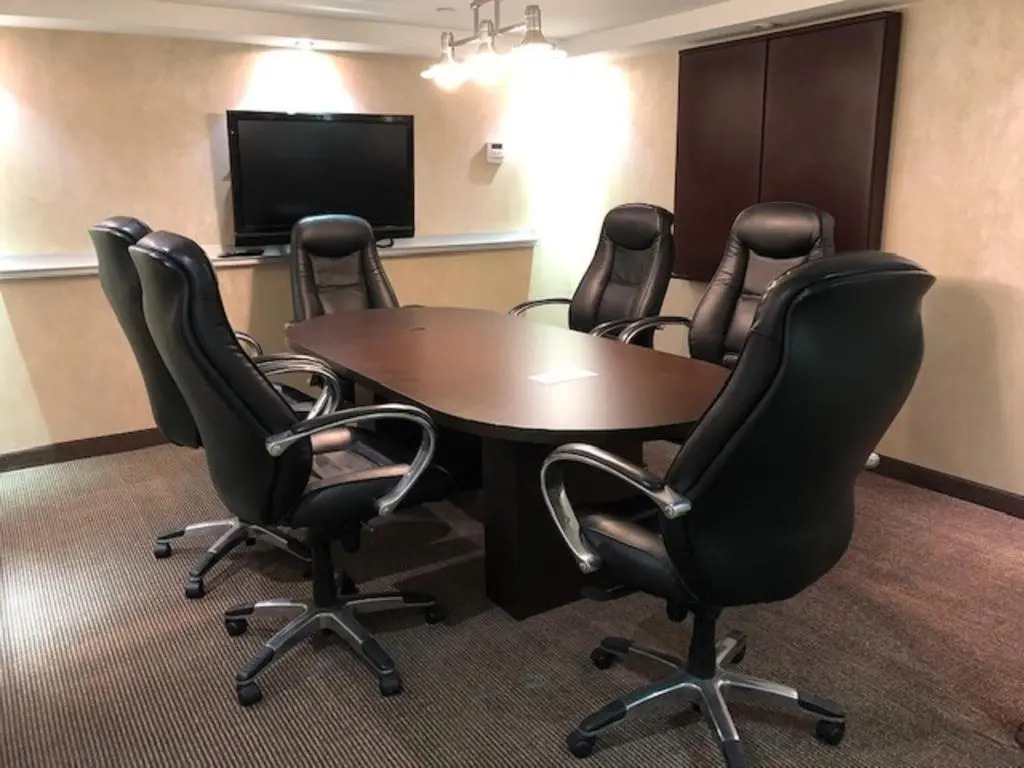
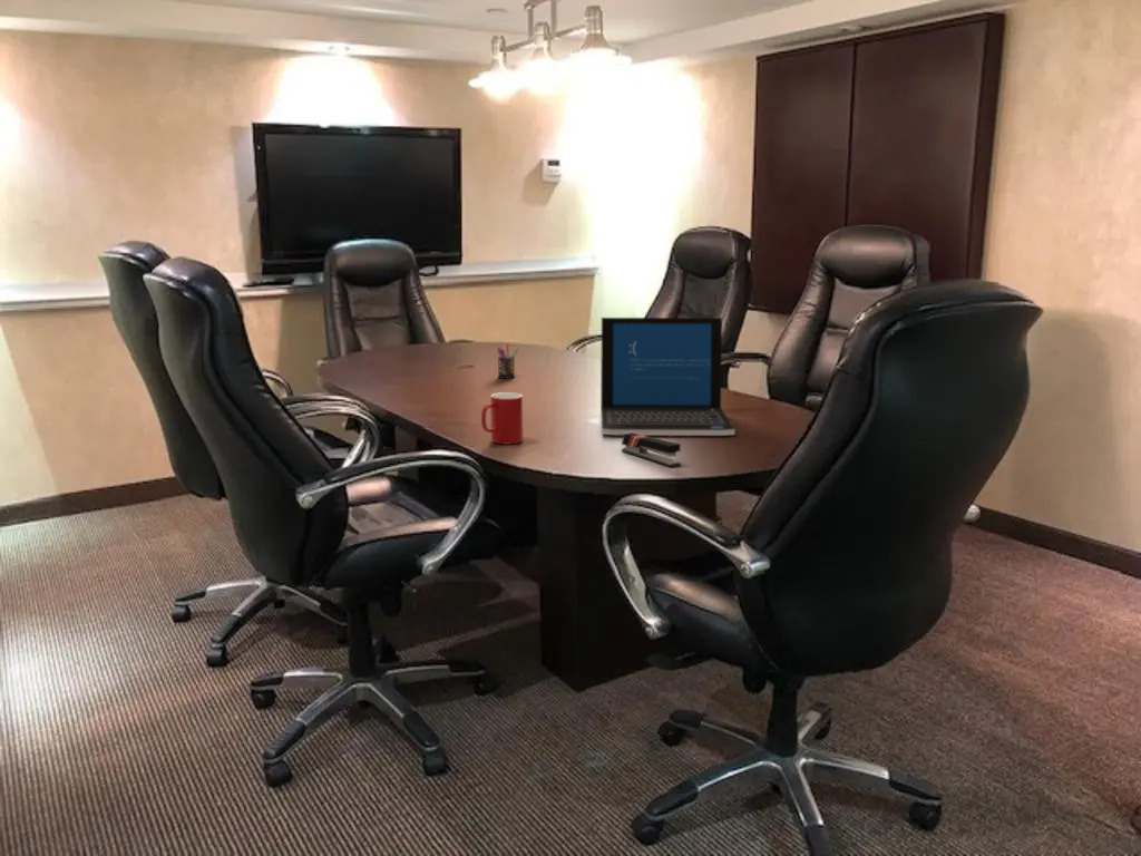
+ pen holder (508, 360)
+ cup (500, 418)
+ stapler (650, 447)
+ laptop (664, 373)
